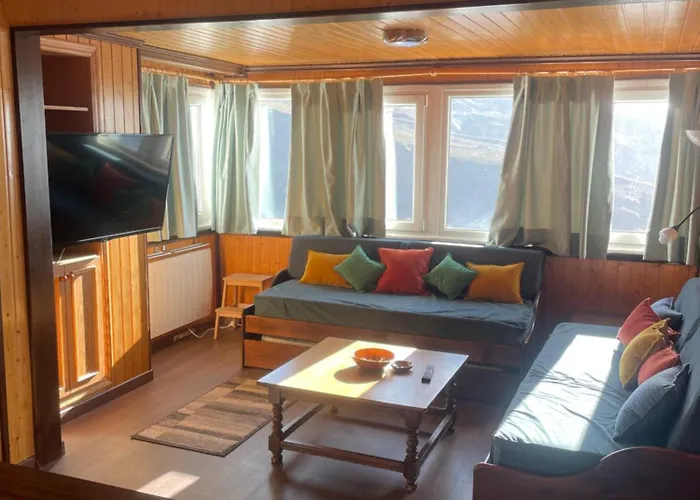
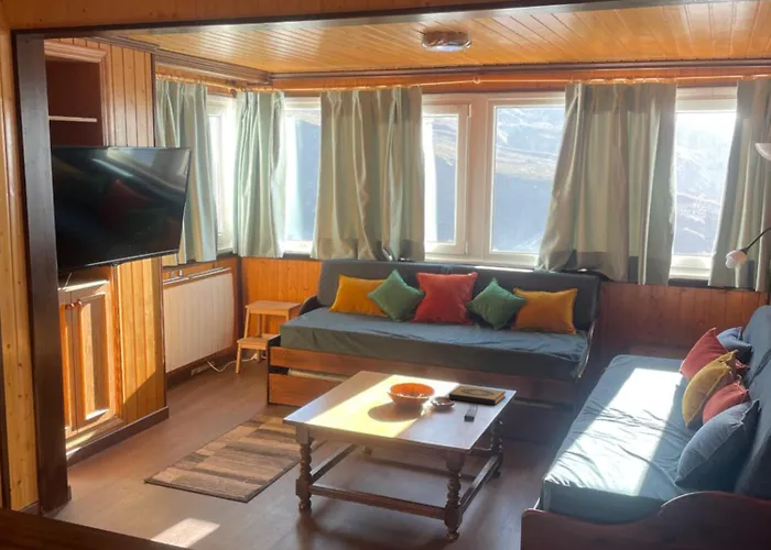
+ hardback book (477, 395)
